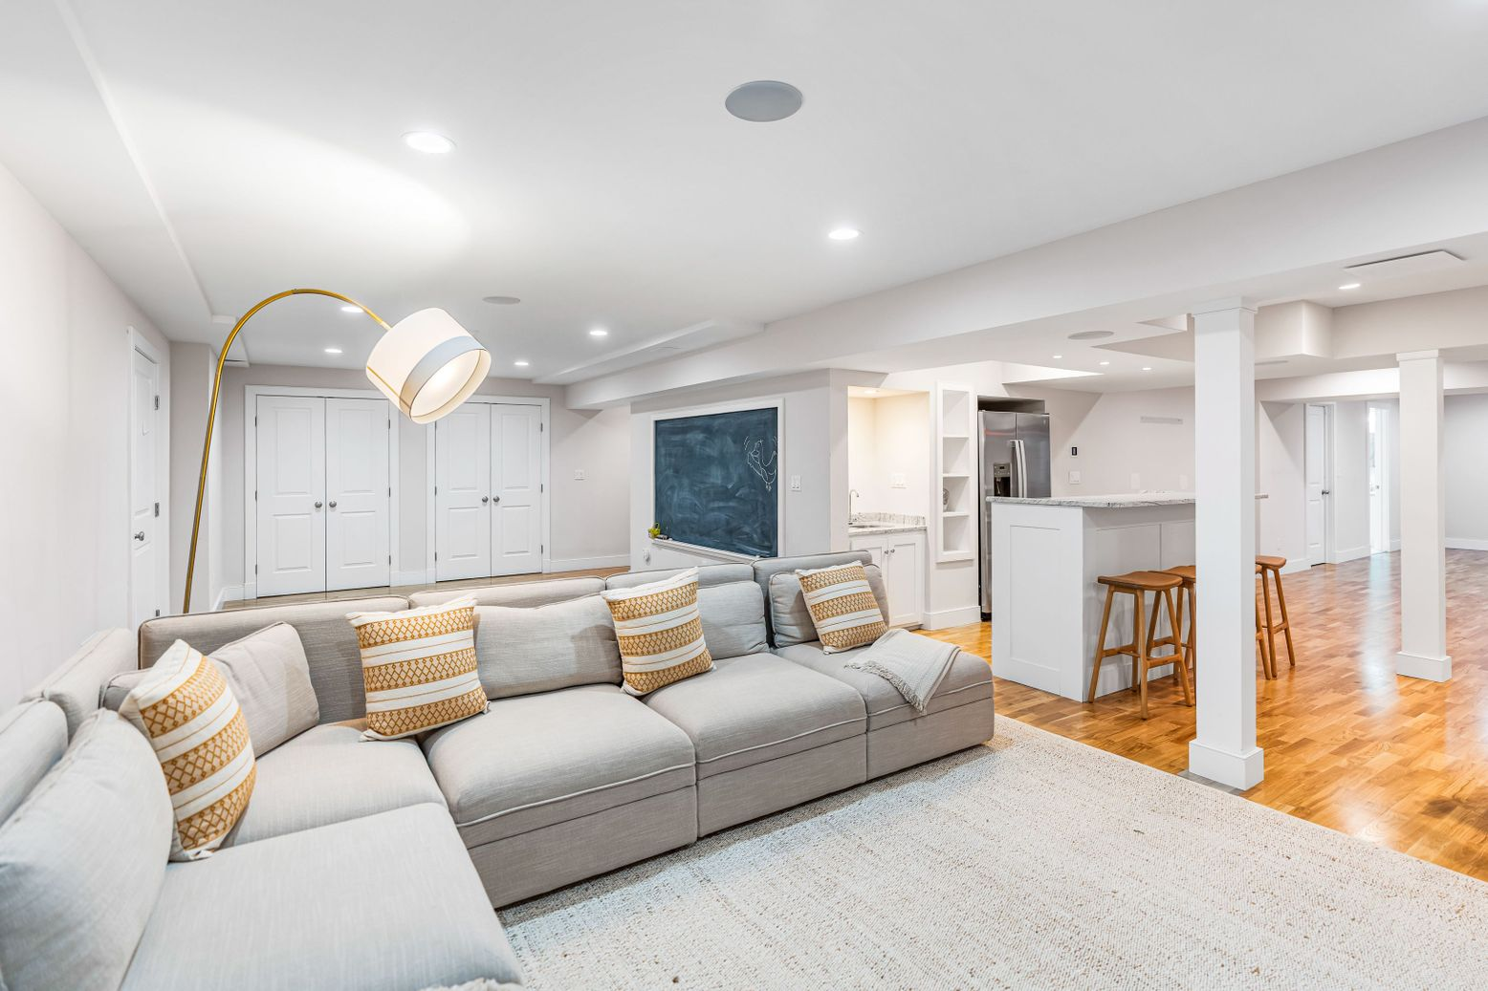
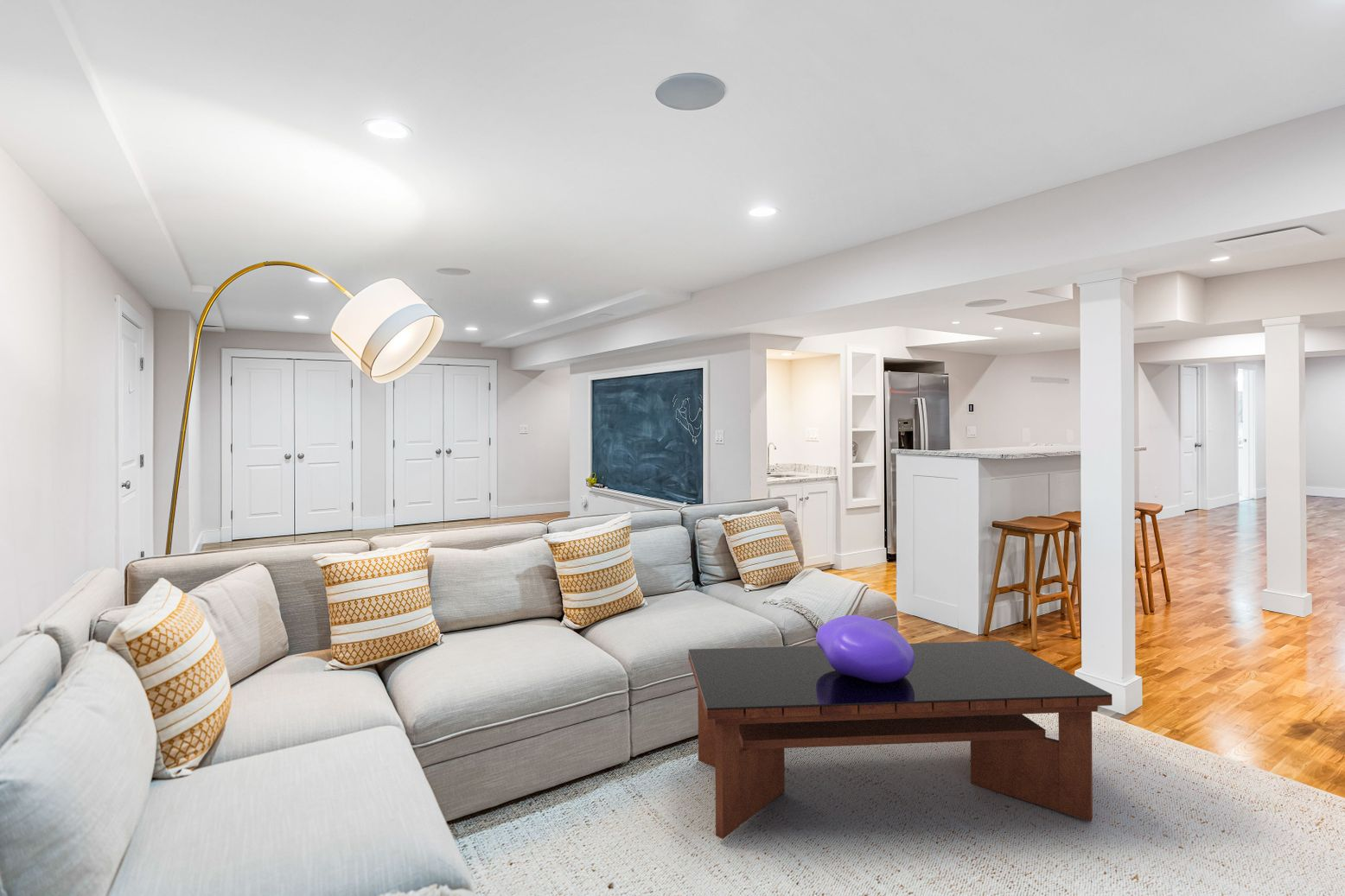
+ coffee table (878, 728)
+ decorative bowl (862, 645)
